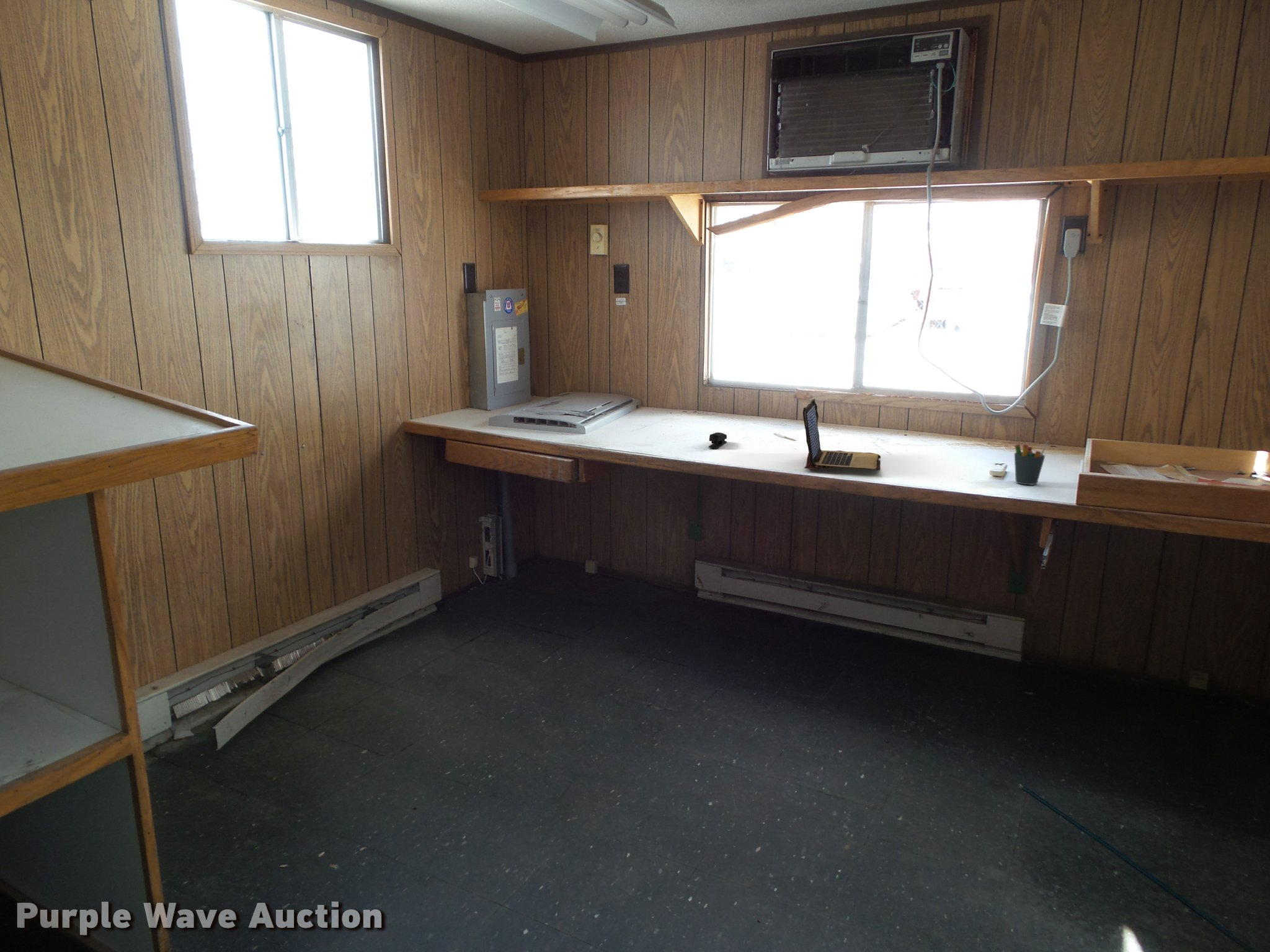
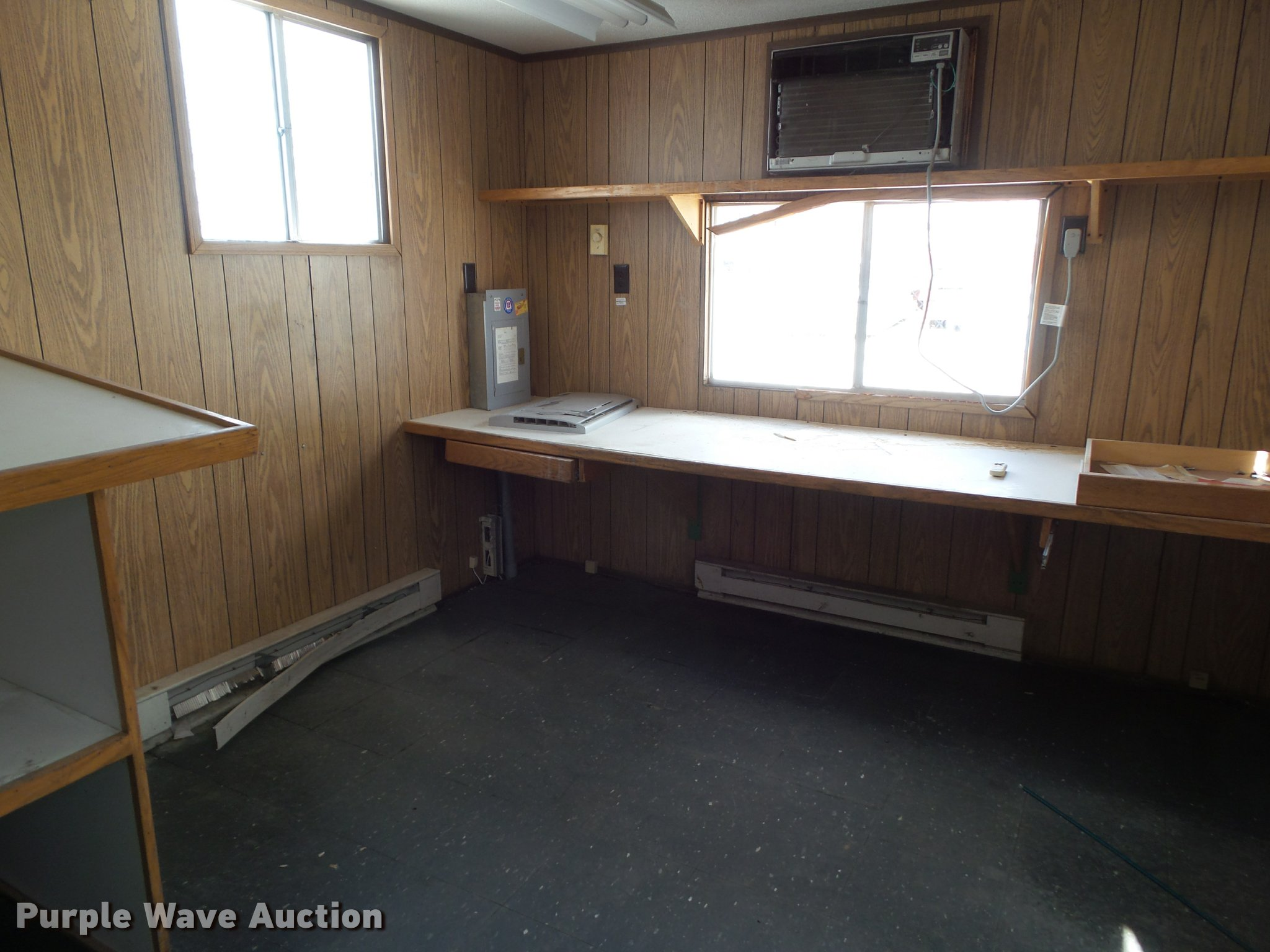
- laptop (841, 451)
- stapler (717, 438)
- pen holder (1028, 461)
